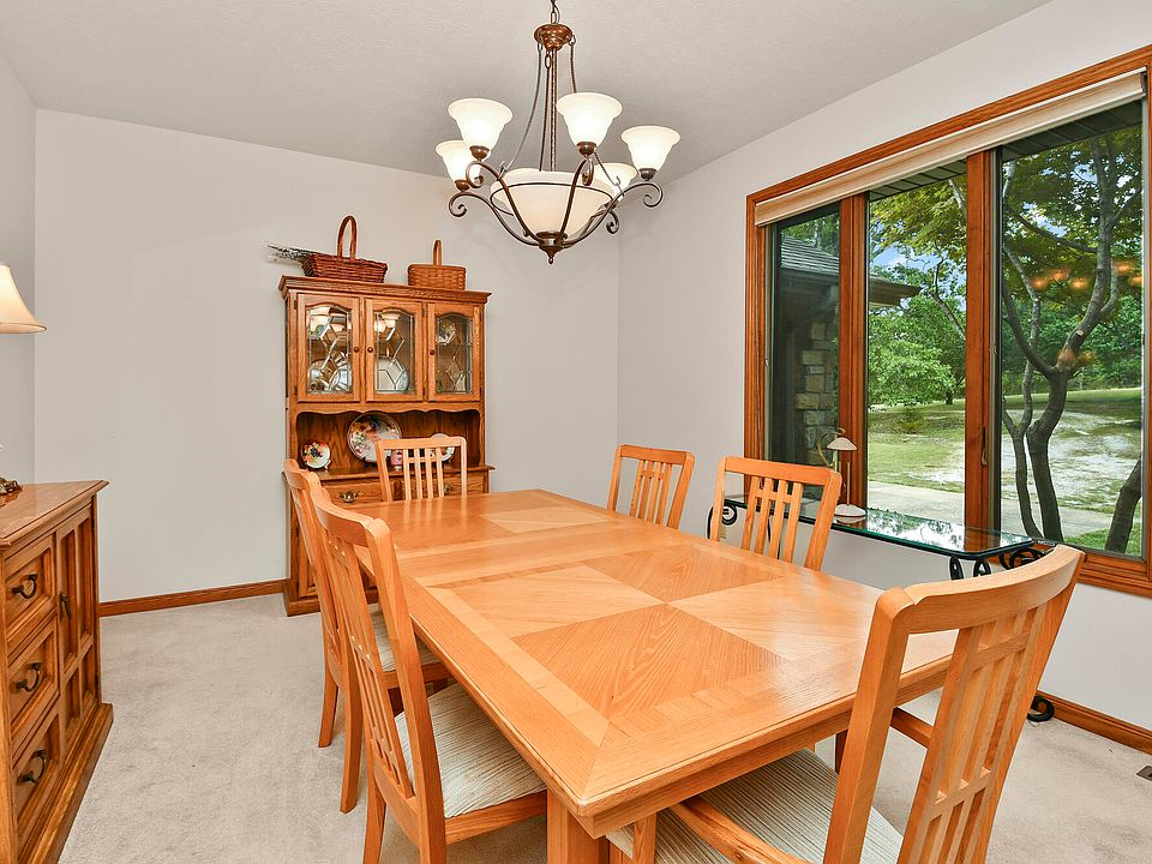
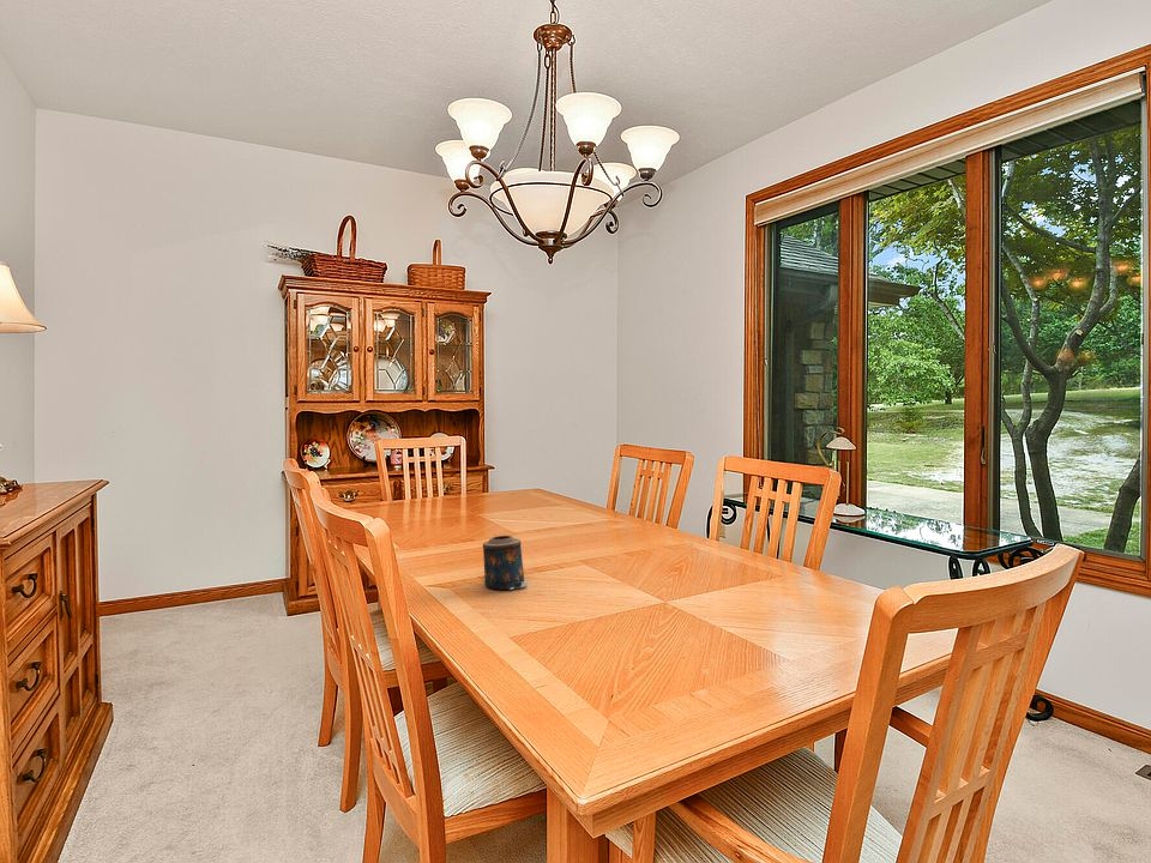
+ candle (507, 559)
